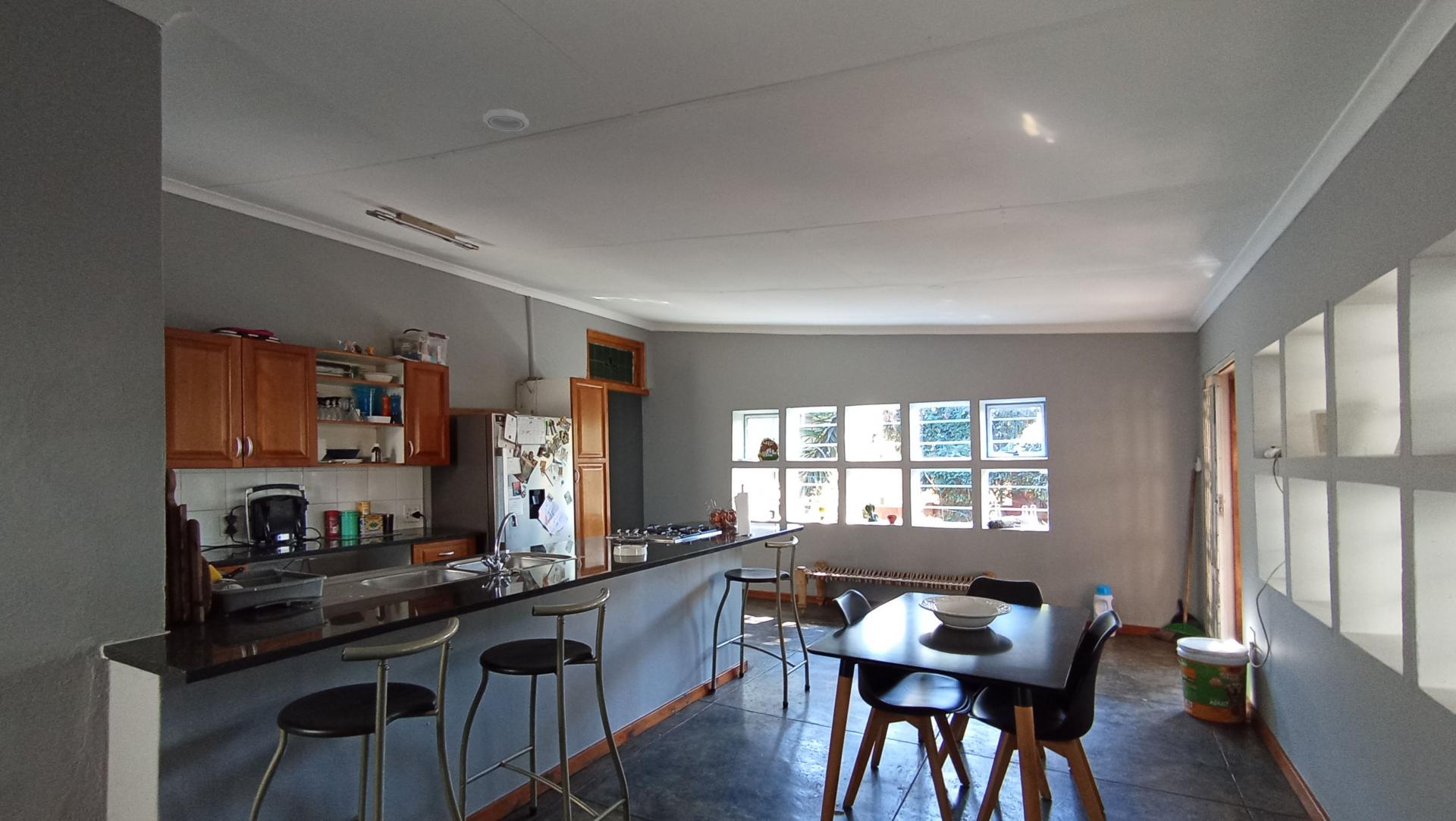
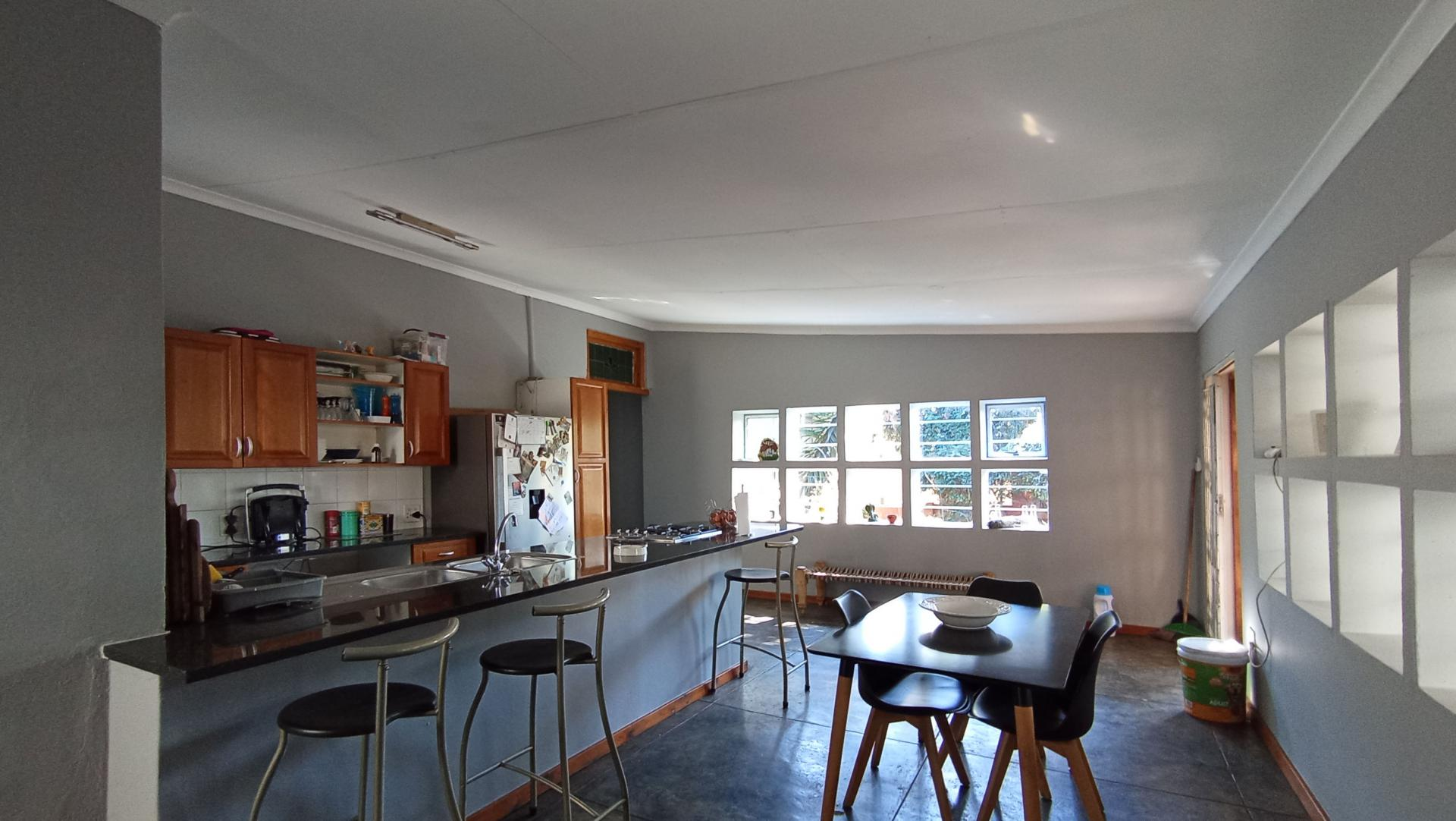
- smoke detector (506, 117)
